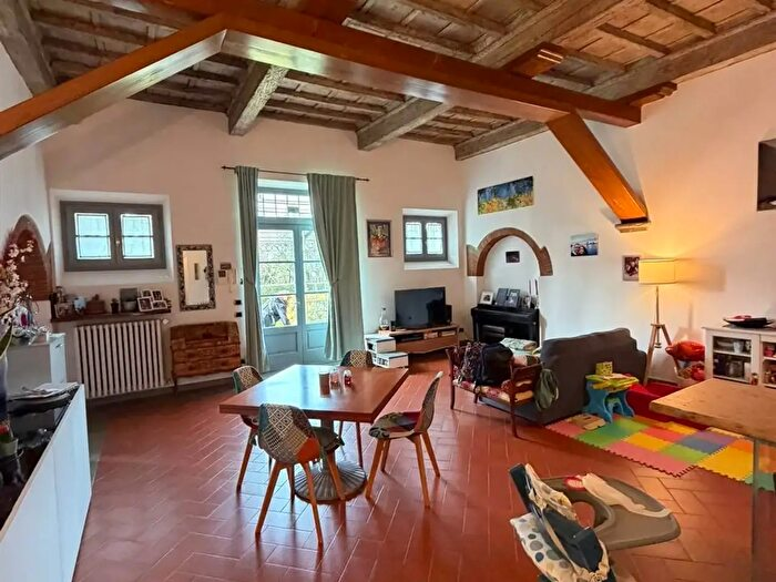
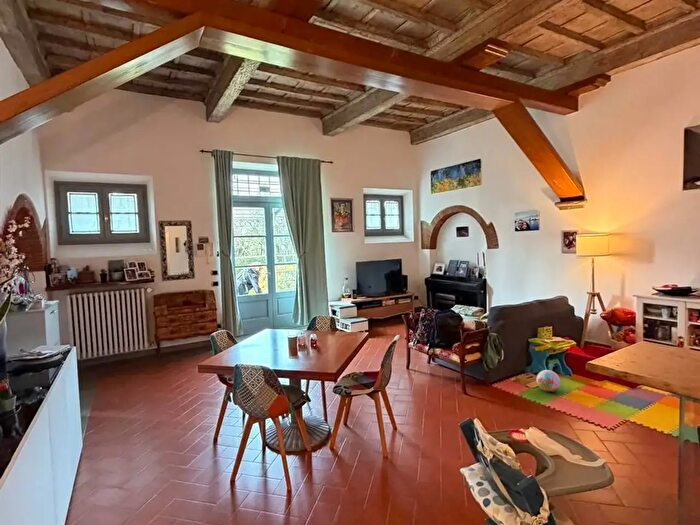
+ ball (548, 380)
